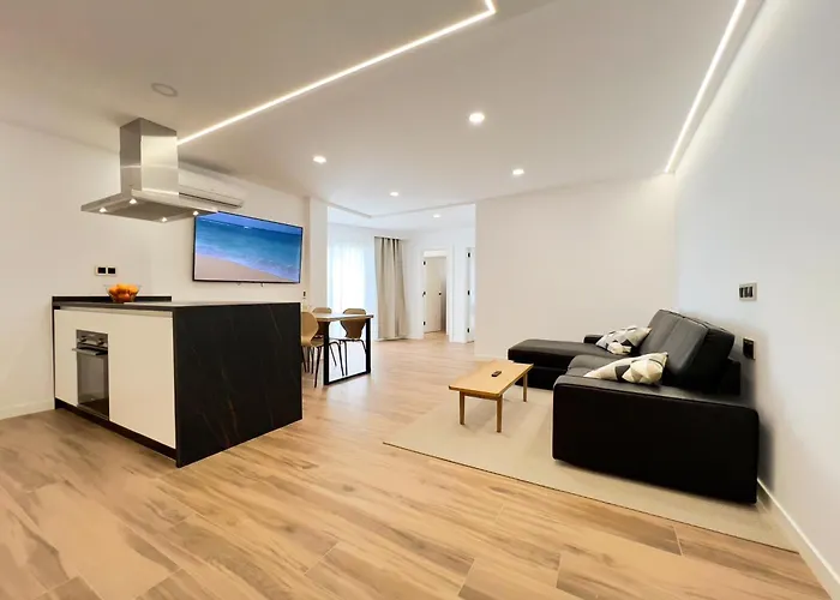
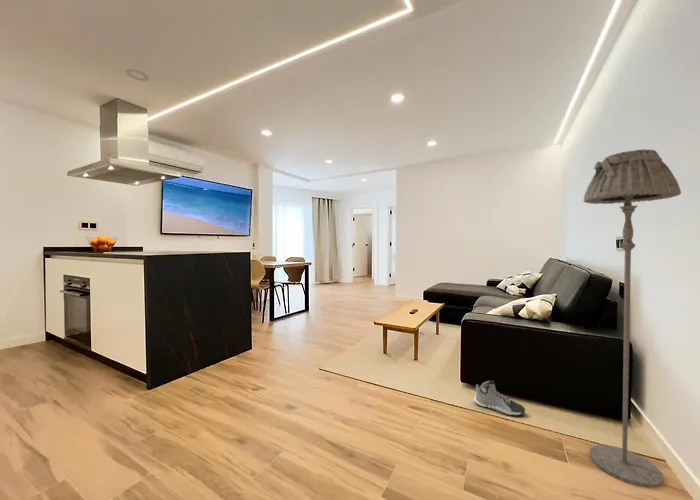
+ floor lamp (626, 311)
+ sneaker (498, 395)
